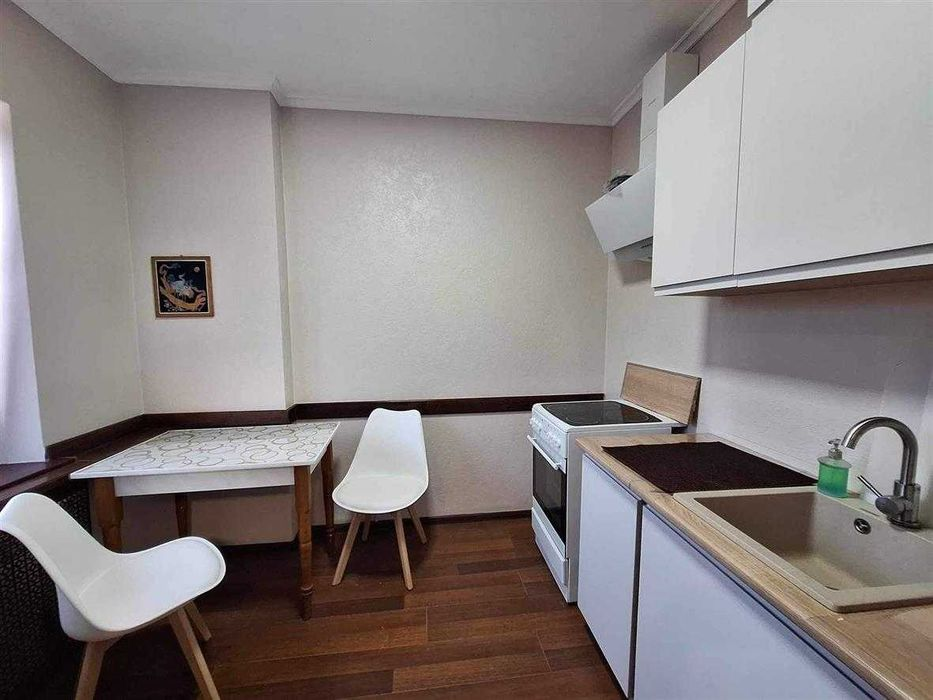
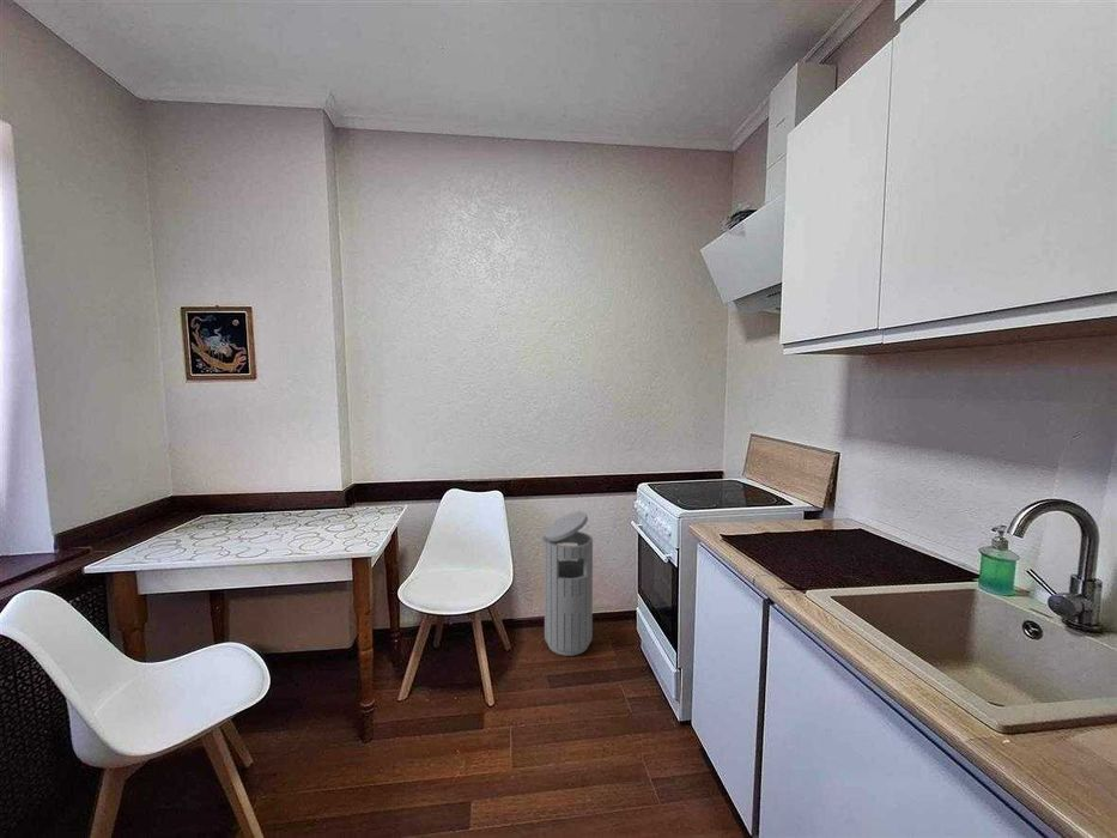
+ trash bin (567, 579)
